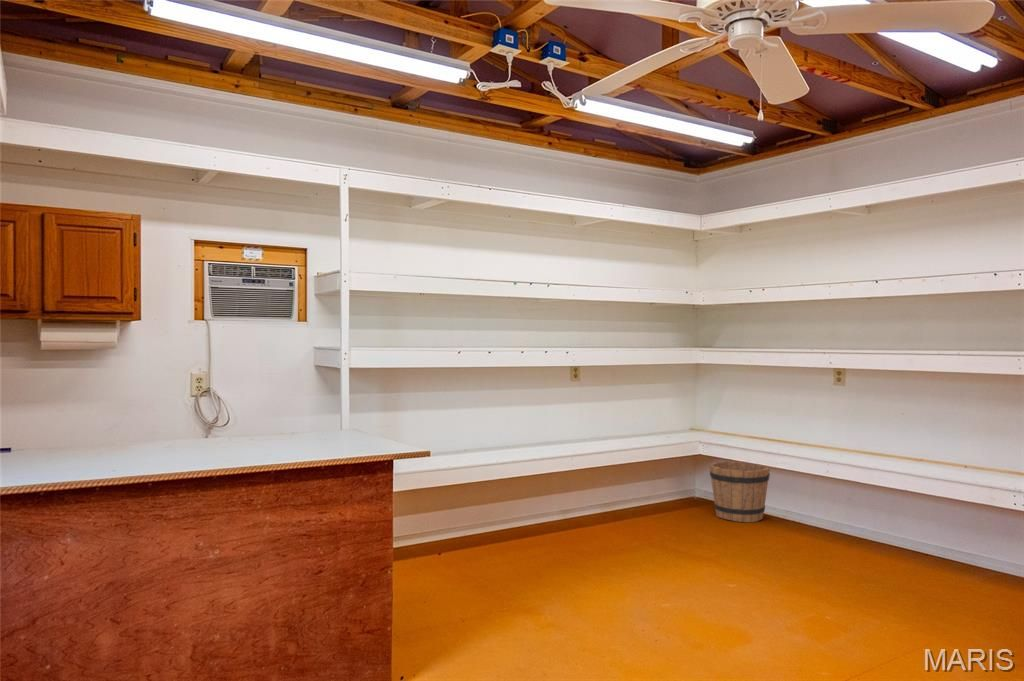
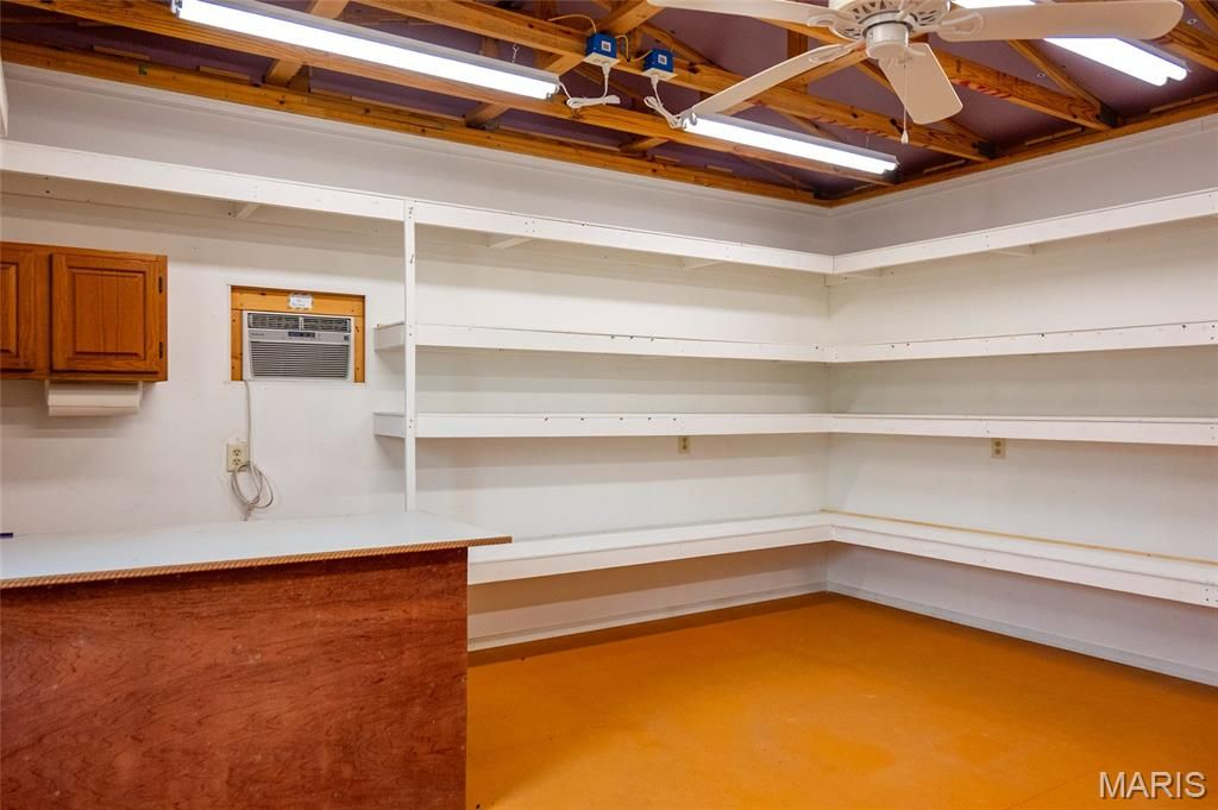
- bucket (739, 490)
